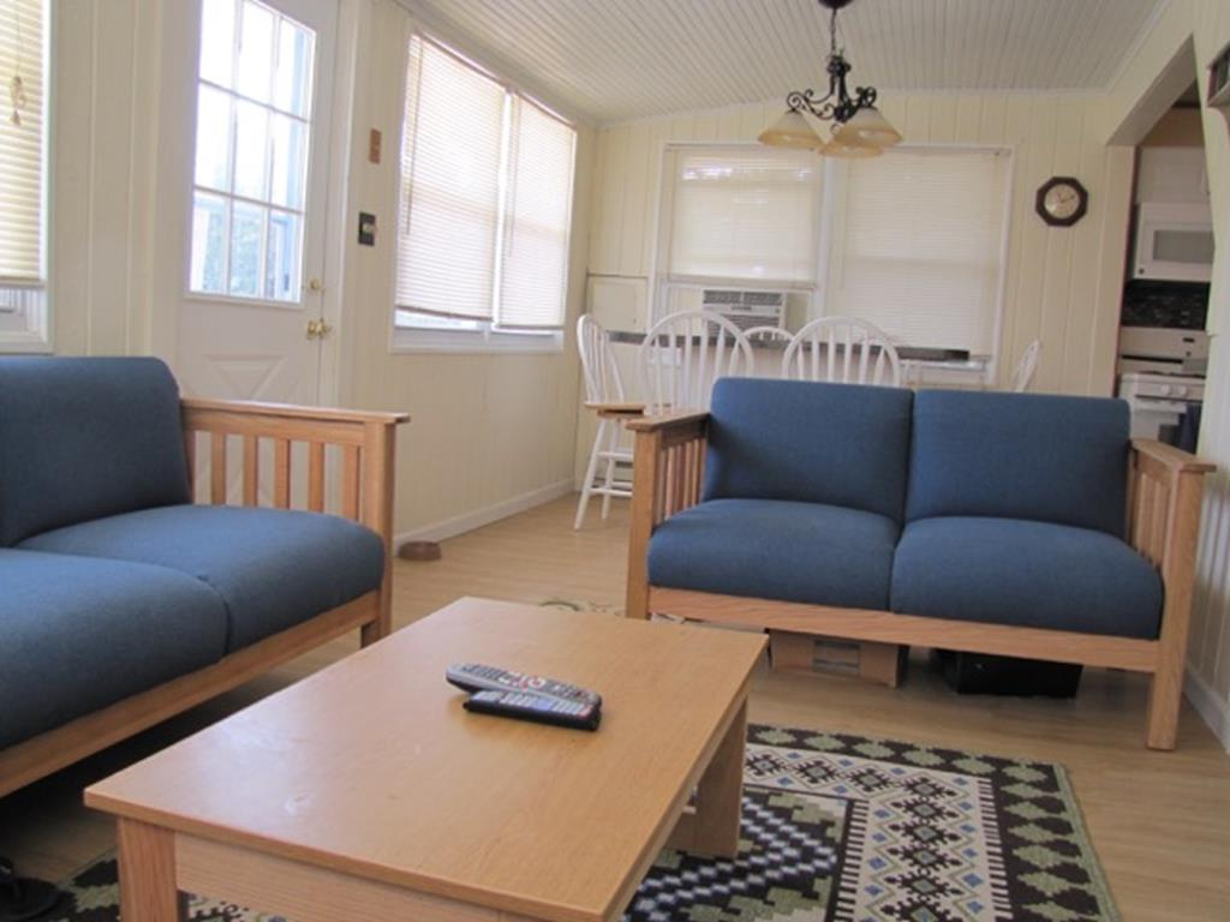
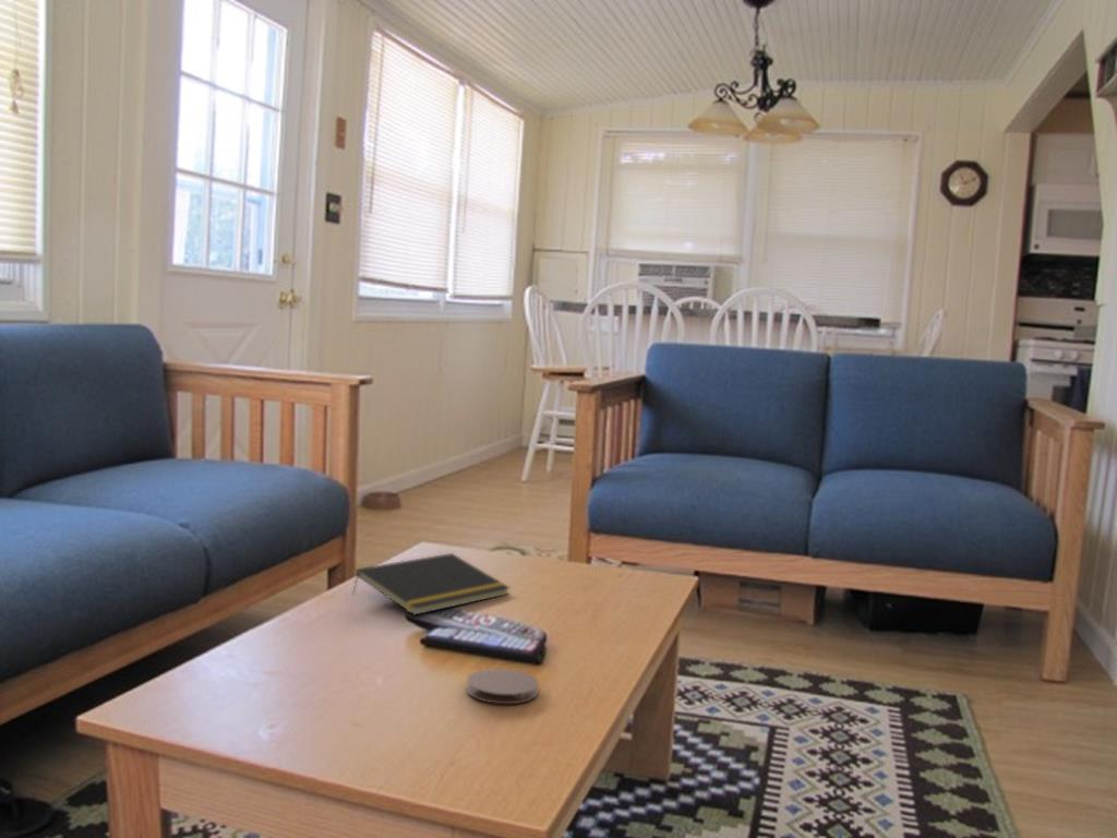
+ notepad (434, 582)
+ coaster (502, 685)
